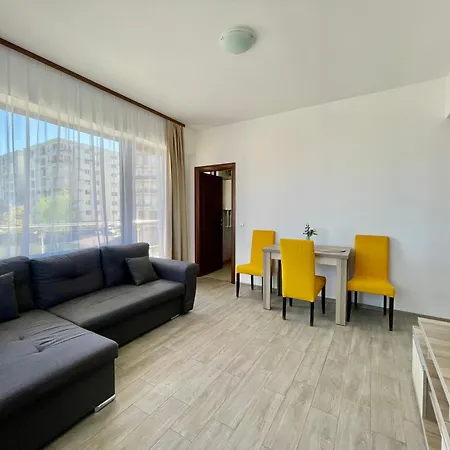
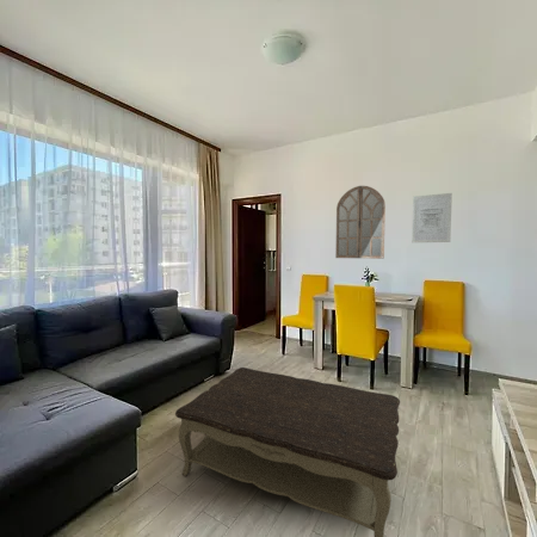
+ wall art (431, 218)
+ home mirror (359, 222)
+ coffee table (291, 433)
